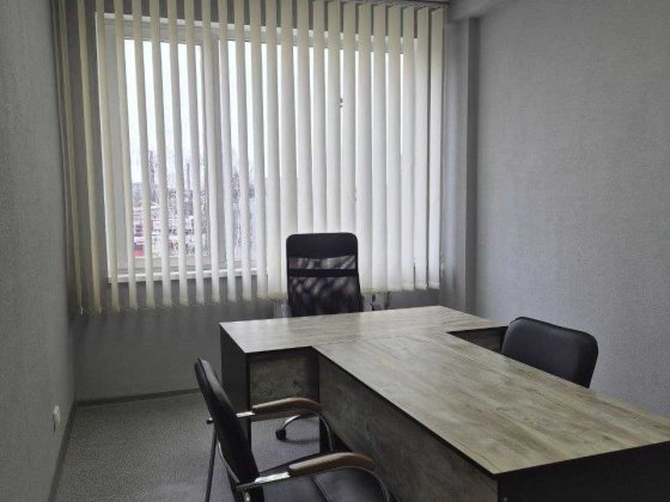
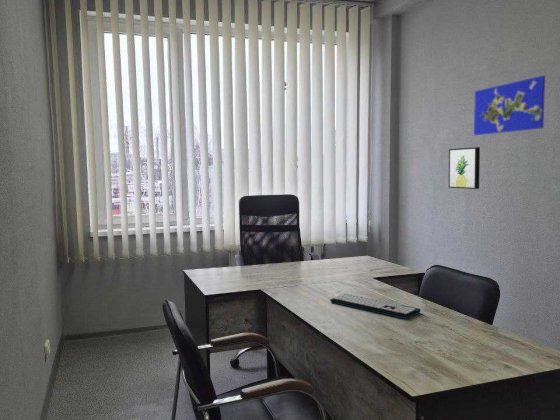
+ keyboard (373, 304)
+ wall art (463, 168)
+ world map (504, 108)
